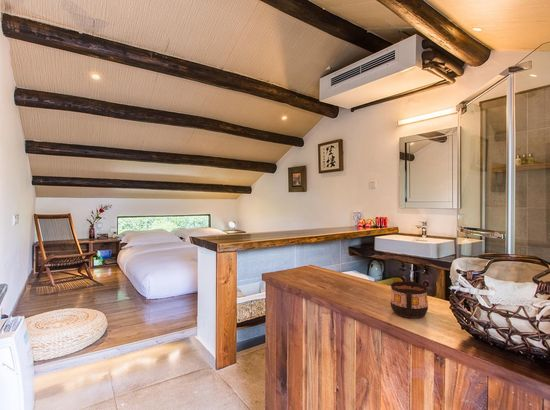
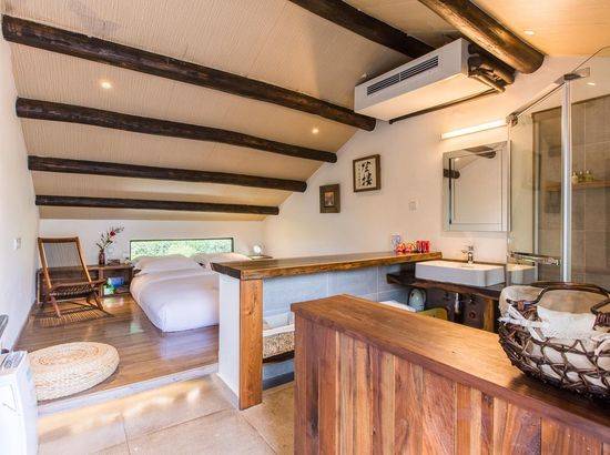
- cup (407, 299)
